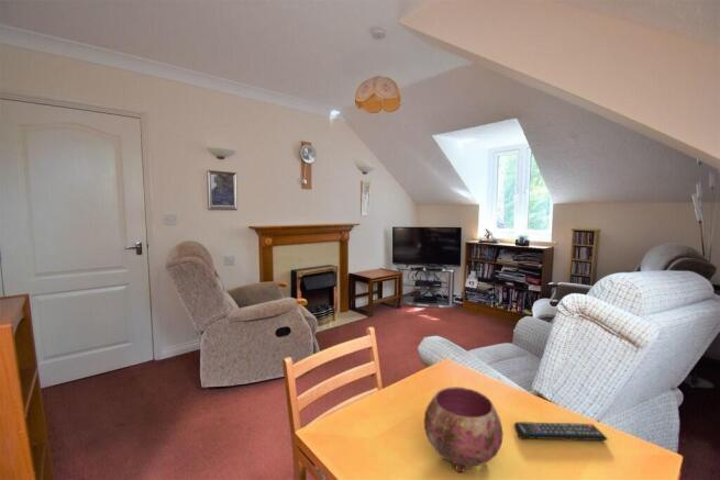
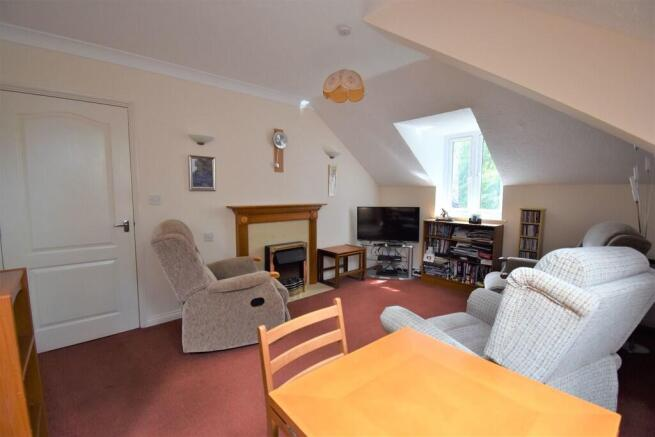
- bowl (462, 428)
- remote control (558, 432)
